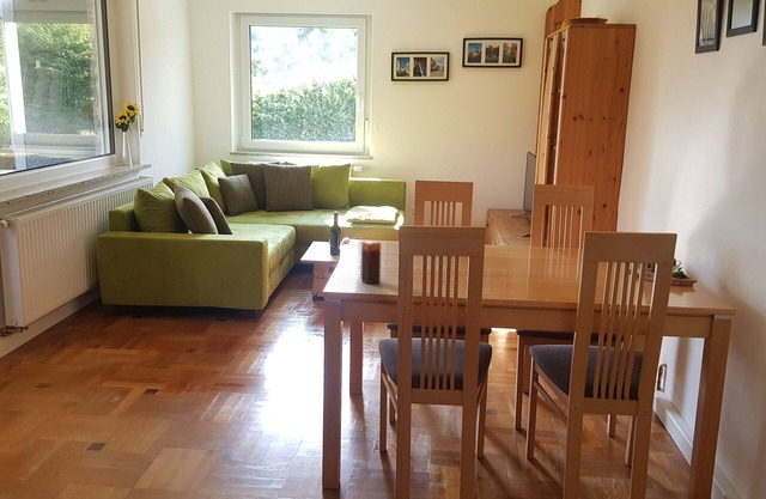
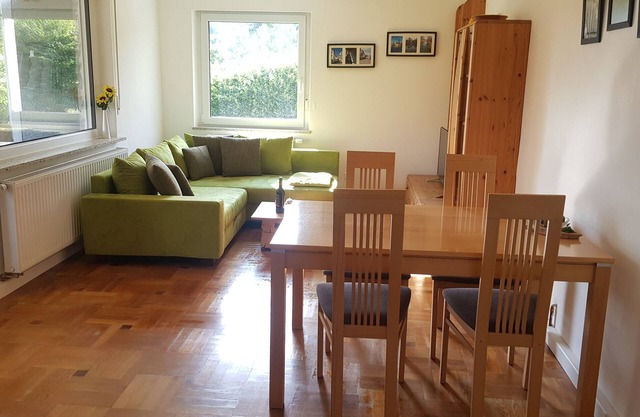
- candle (370, 261)
